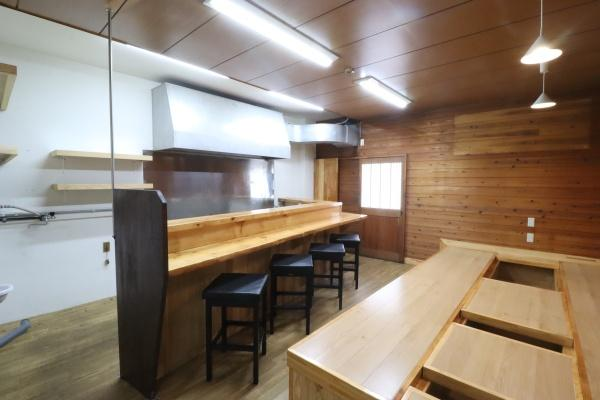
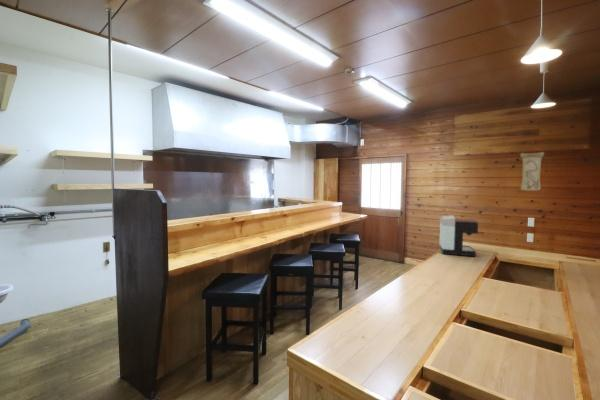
+ coffee maker (462, 234)
+ wall scroll (531, 168)
